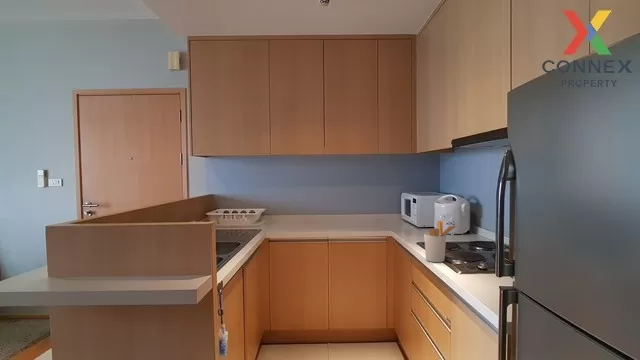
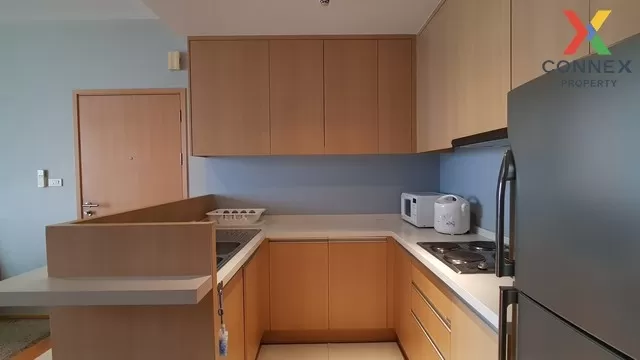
- utensil holder (440, 241)
